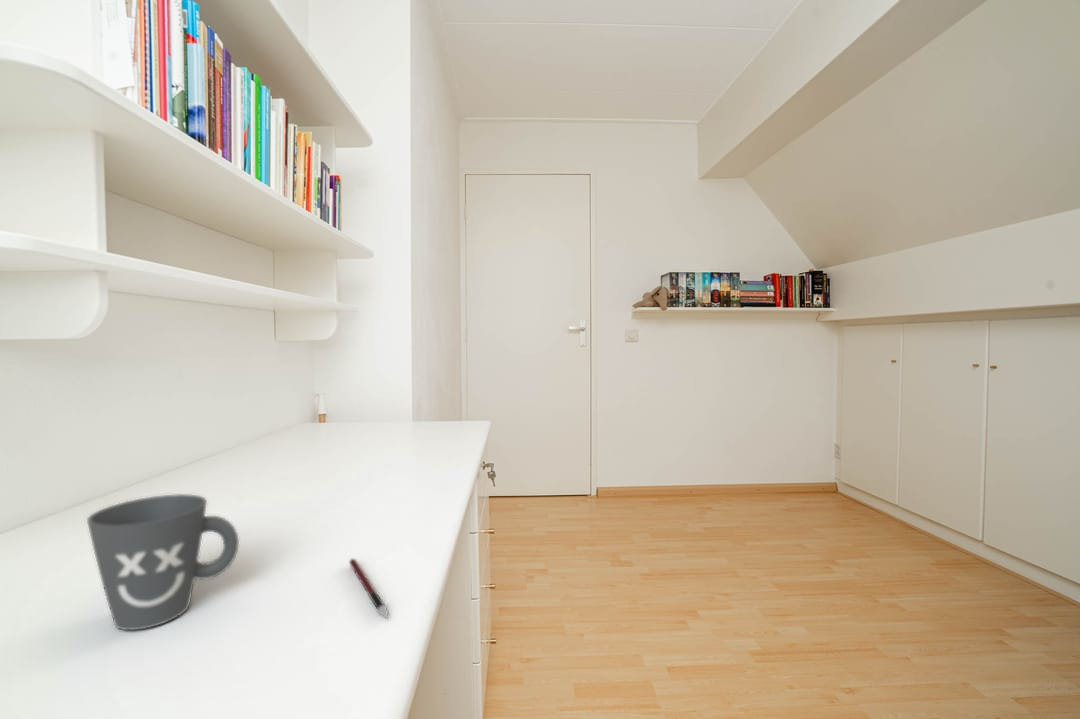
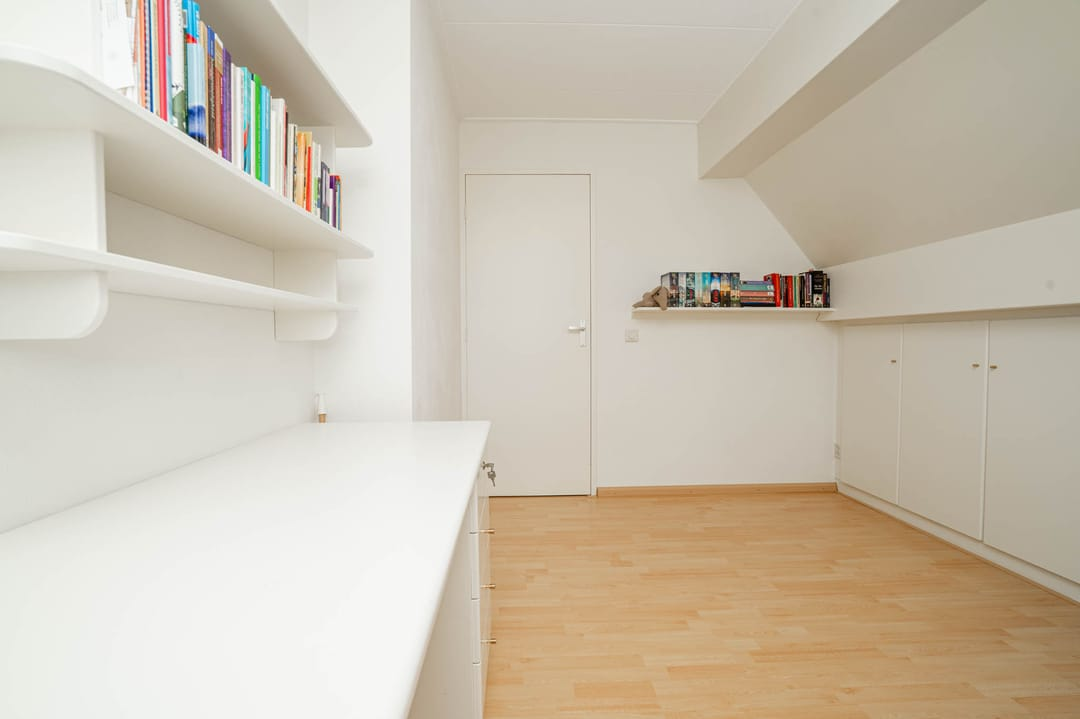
- mug (168, 558)
- pen (367, 585)
